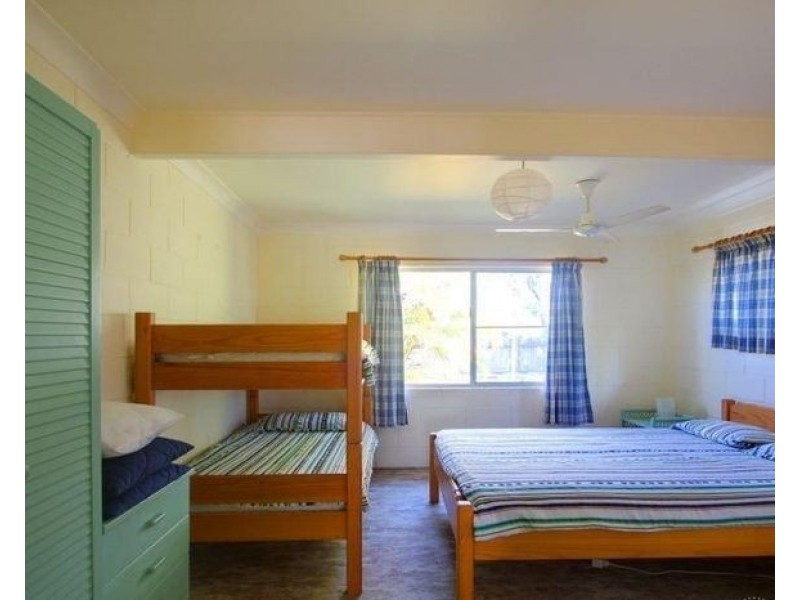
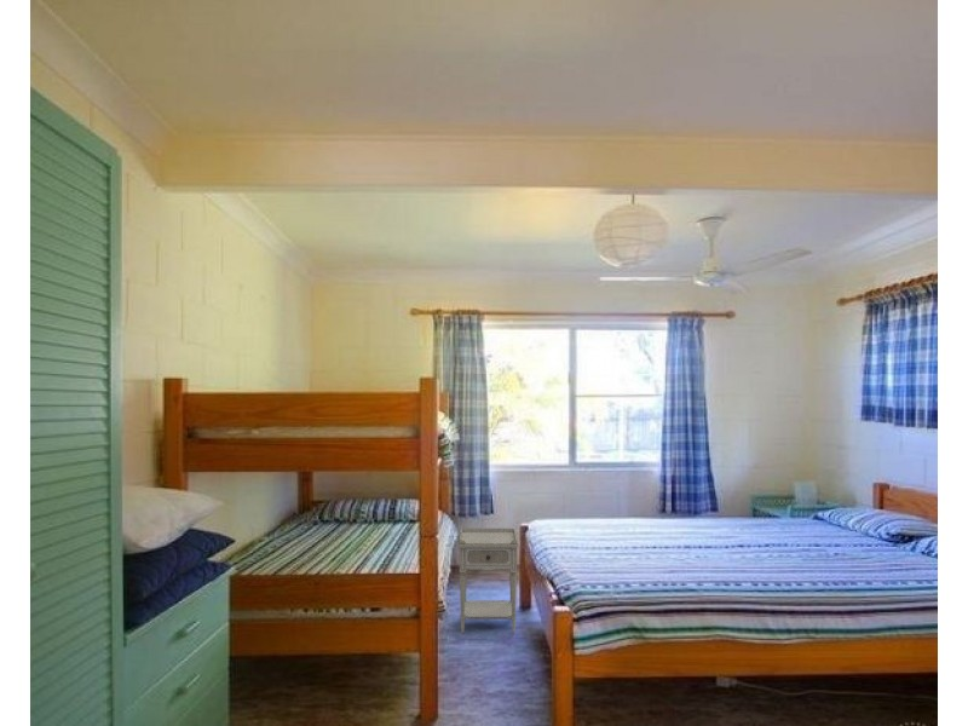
+ nightstand (488, 570)
